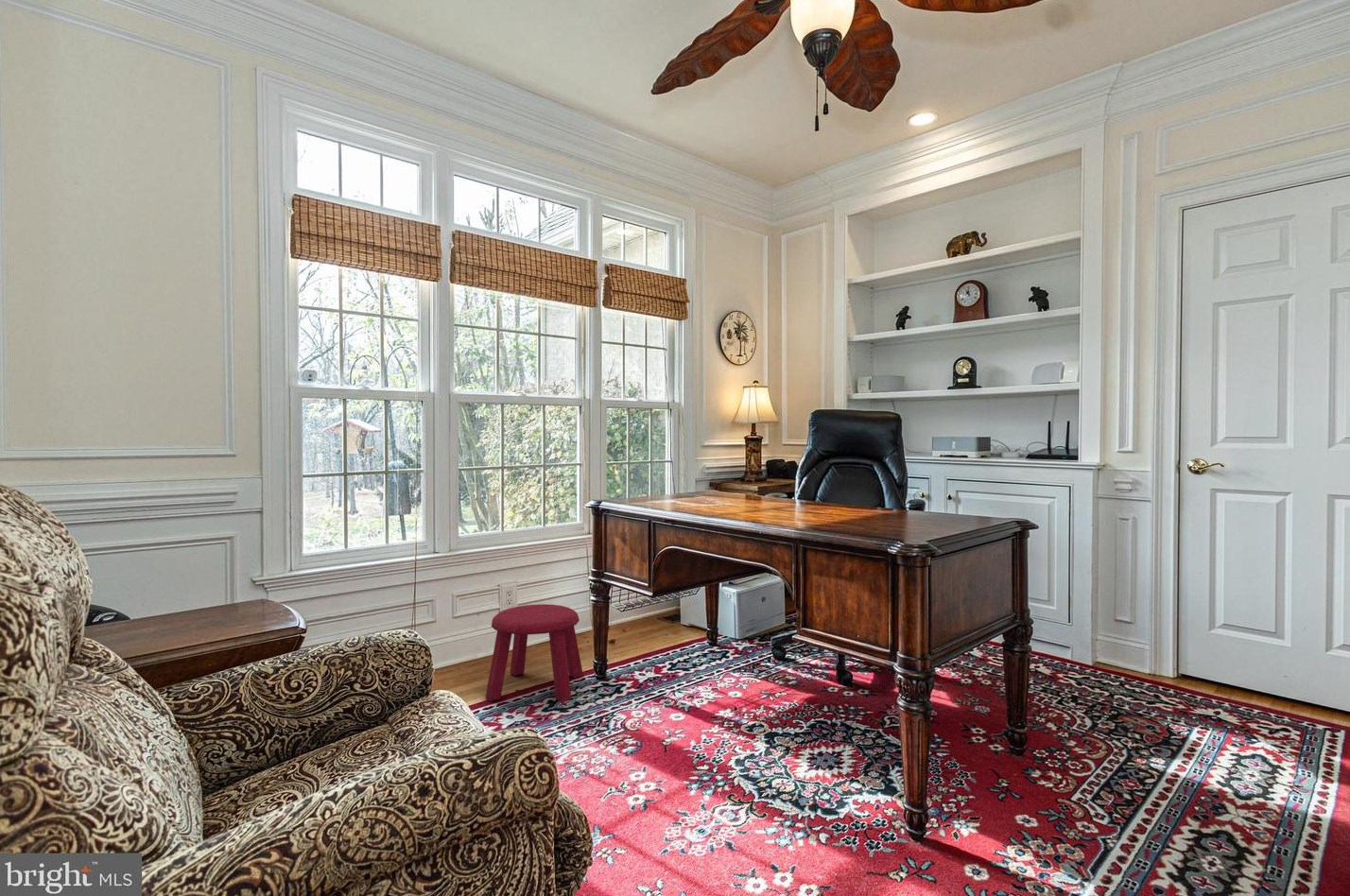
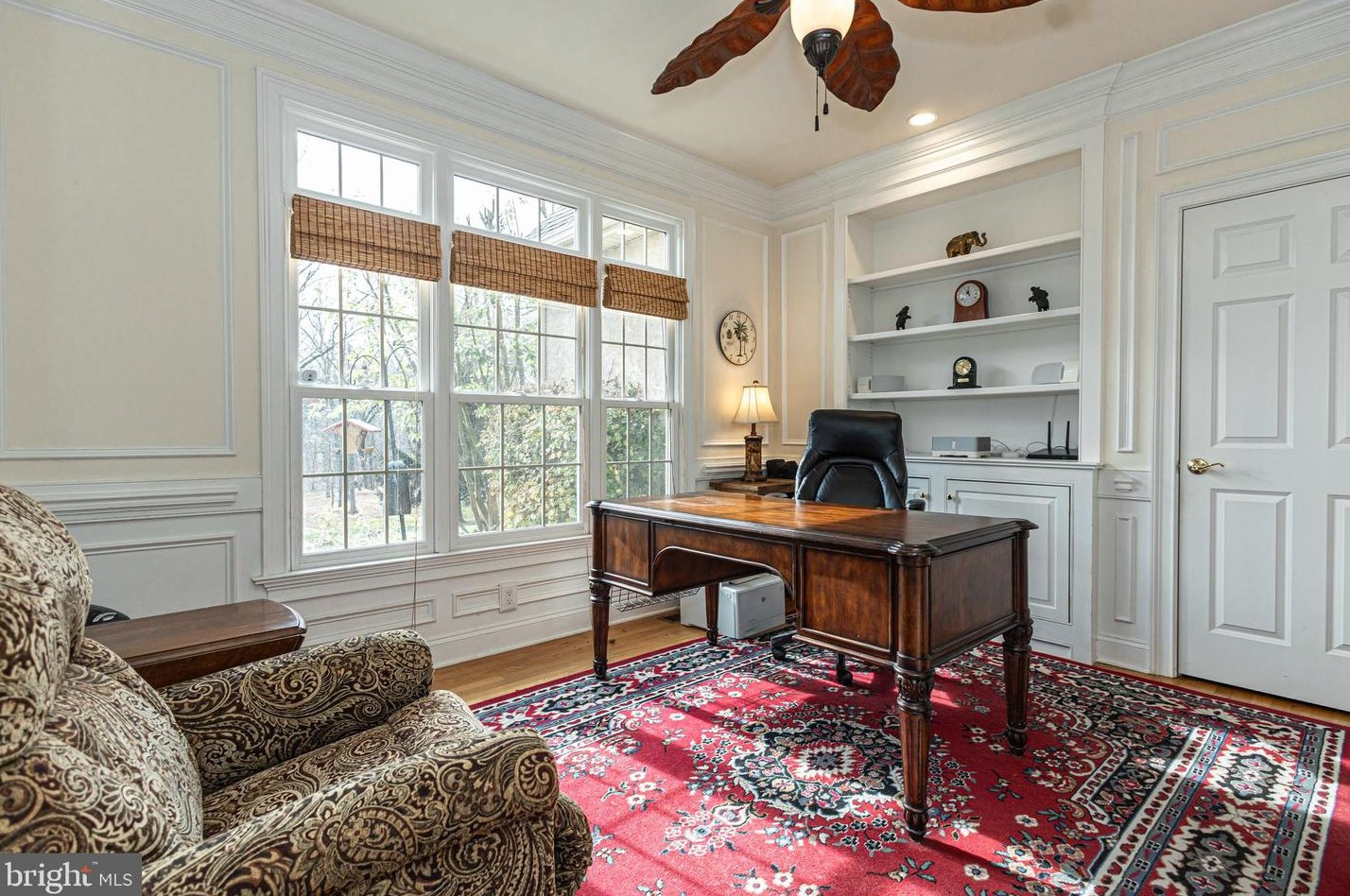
- stool (526, 649)
